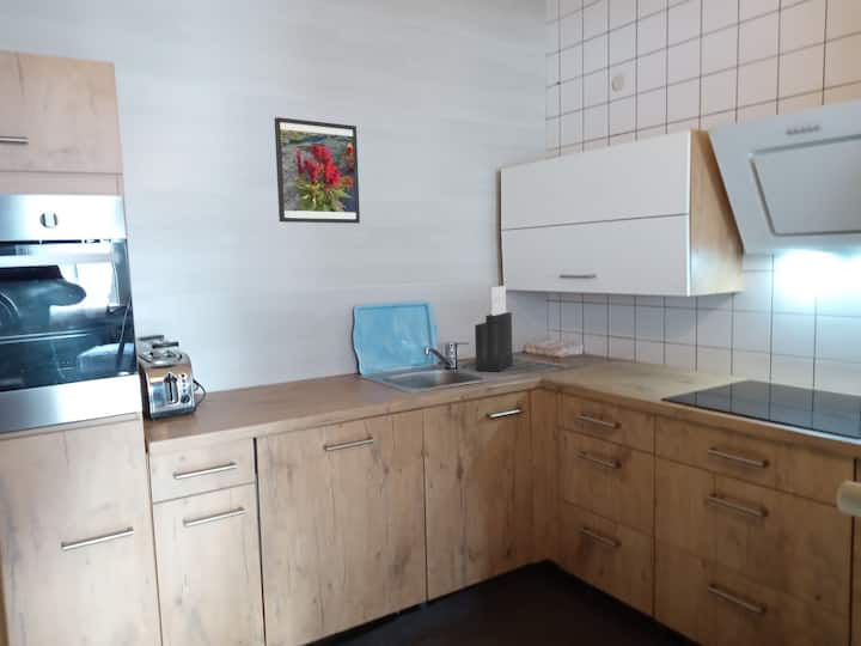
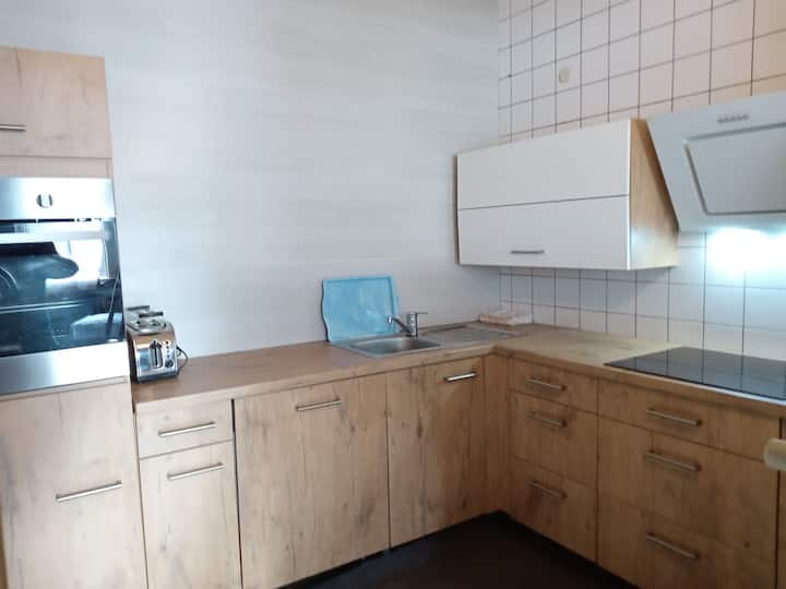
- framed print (318, 172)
- knife block (490, 327)
